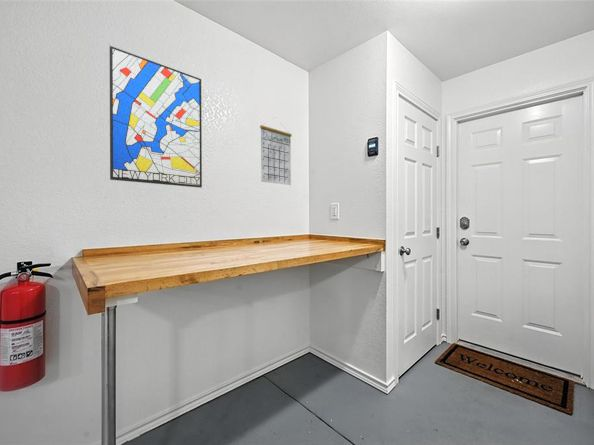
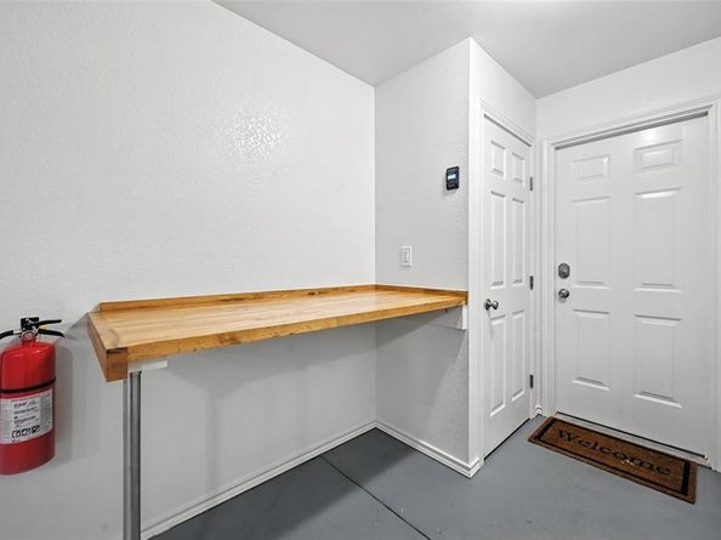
- wall art (160, 124)
- calendar (276, 150)
